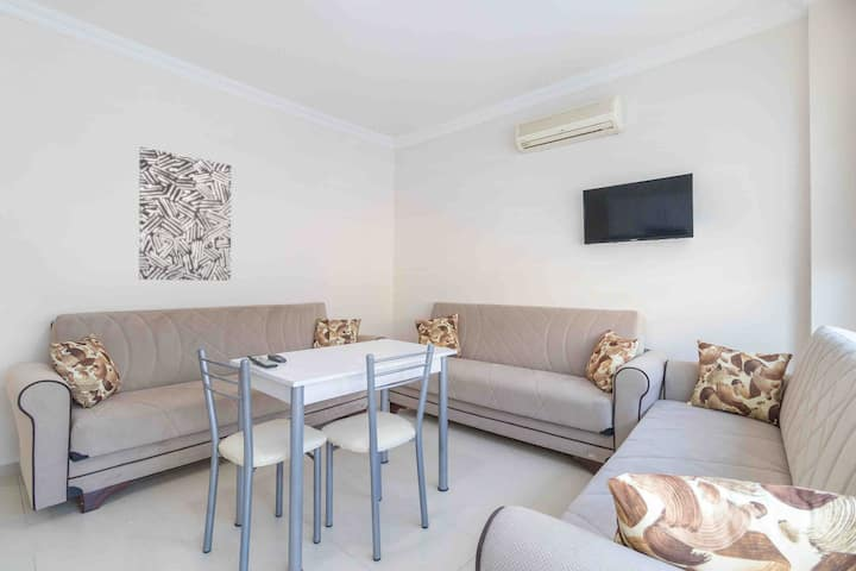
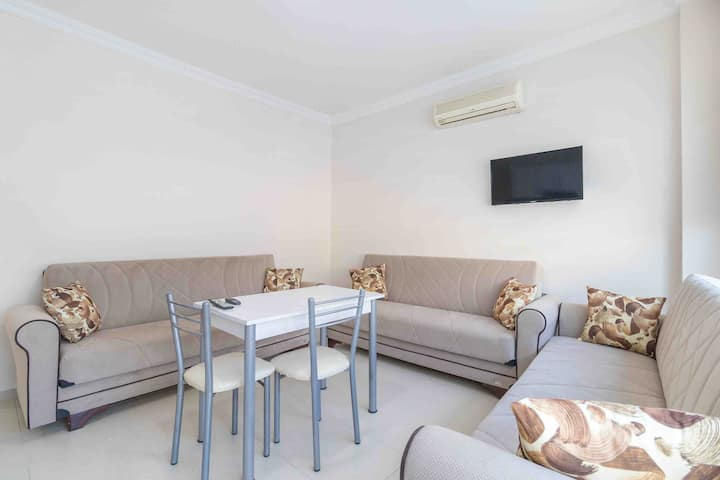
- wall art (188, 218)
